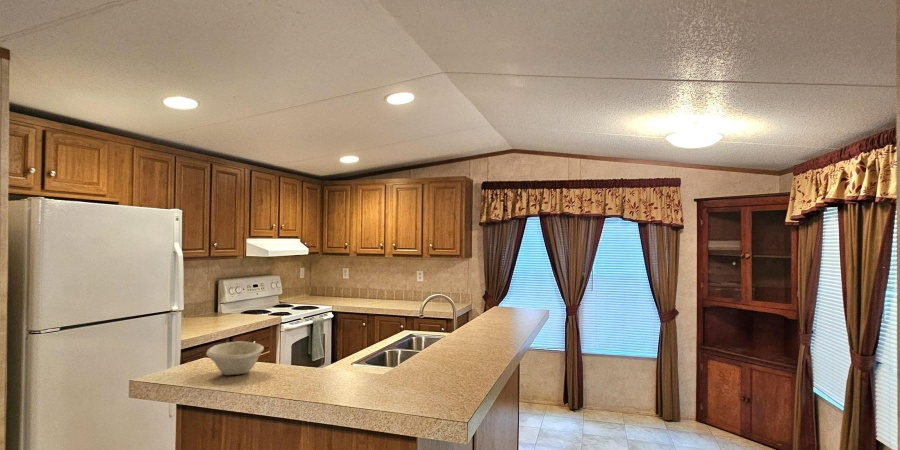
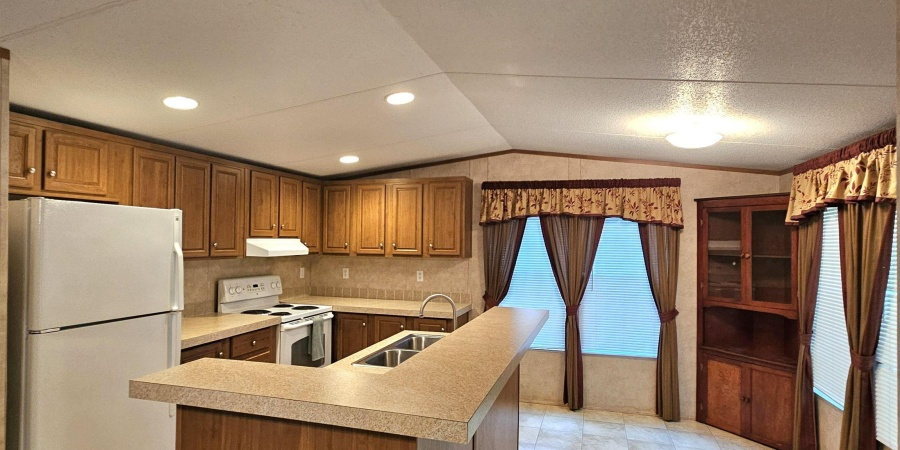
- bowl (235, 359)
